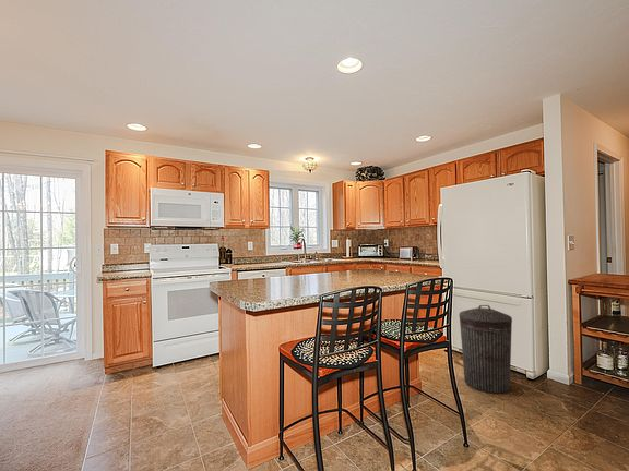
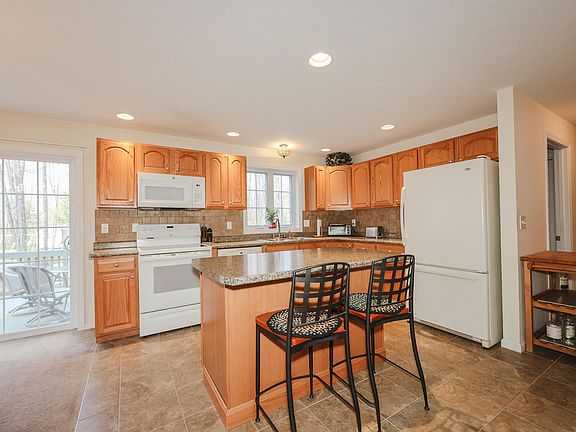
- trash can (485, 345)
